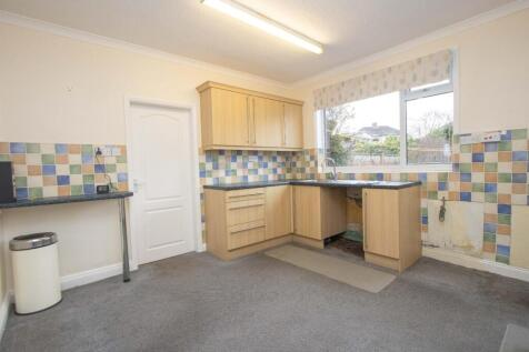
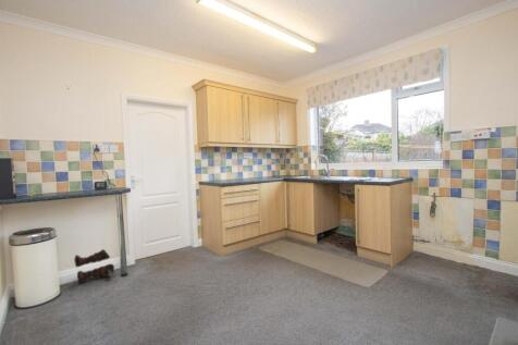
+ boots (95, 261)
